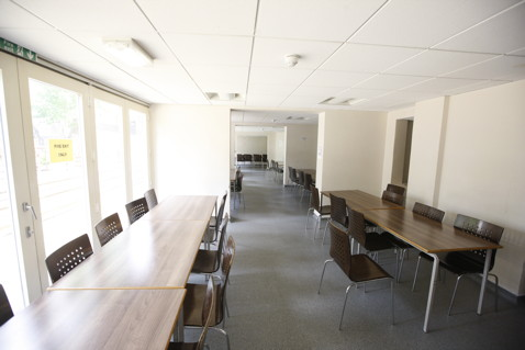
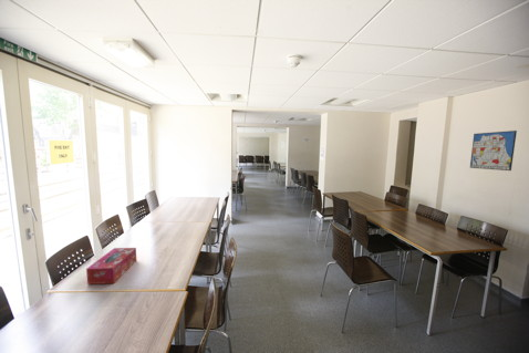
+ wall art (490, 150)
+ tissue box (114, 263)
